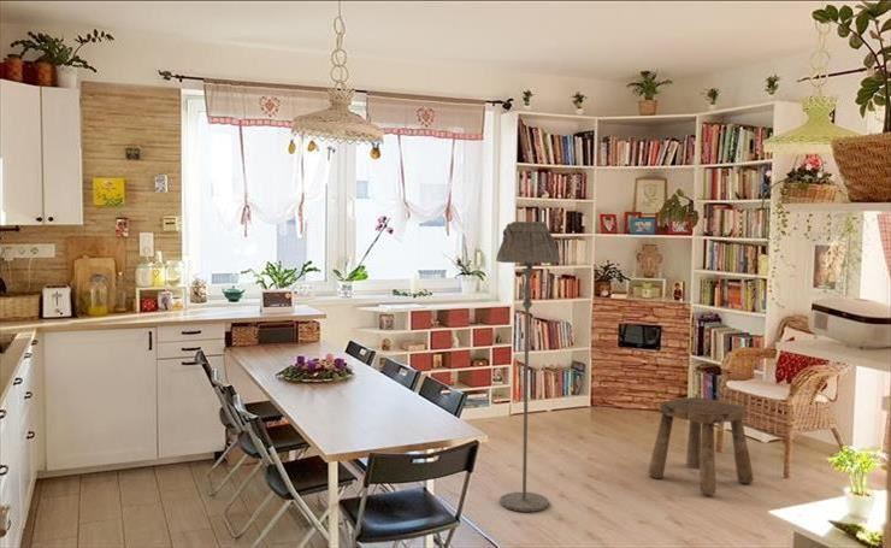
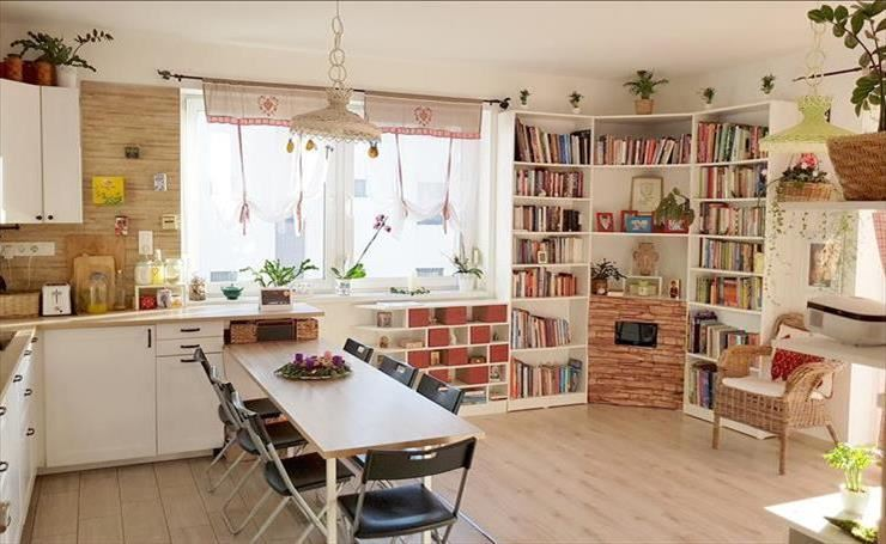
- floor lamp (526, 363)
- stool (700, 442)
